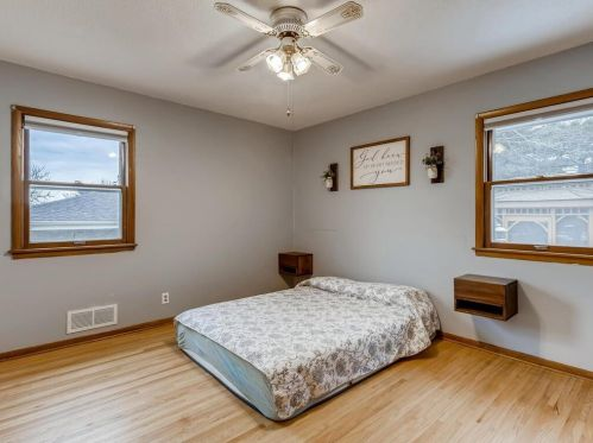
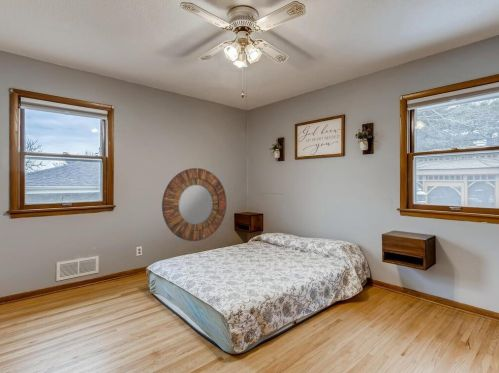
+ home mirror (196, 204)
